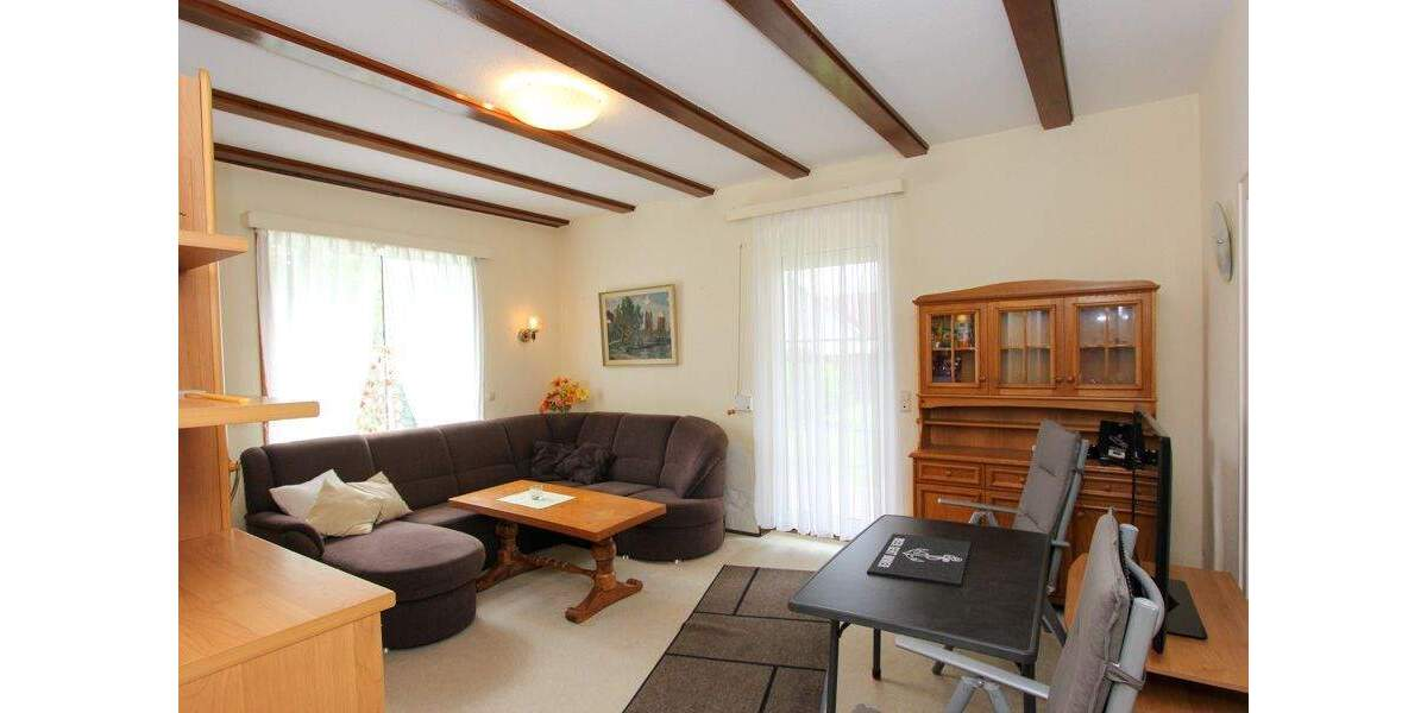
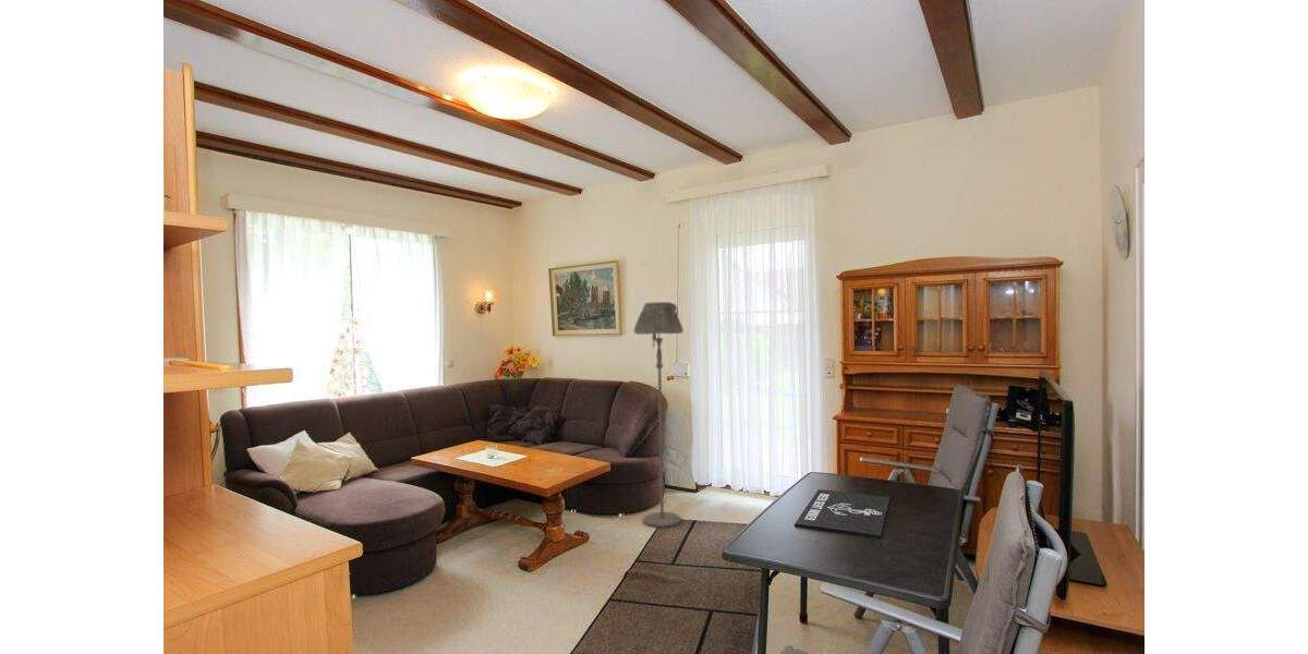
+ floor lamp (659, 411)
